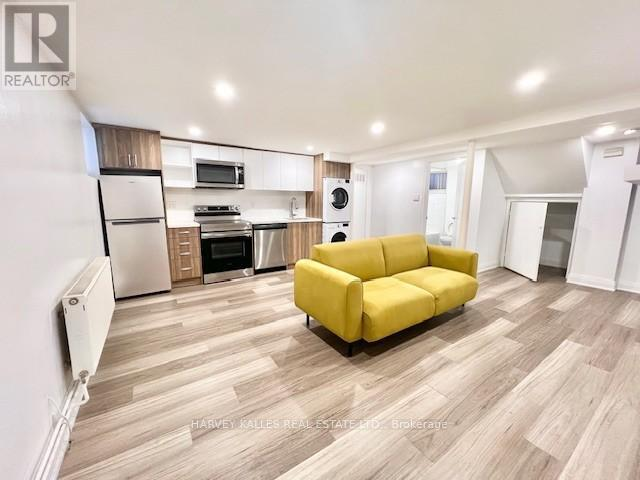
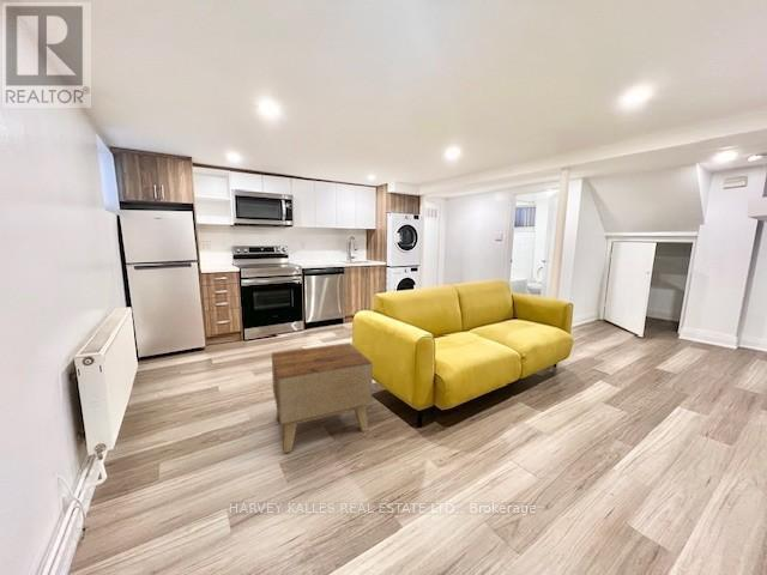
+ side table (320, 389)
